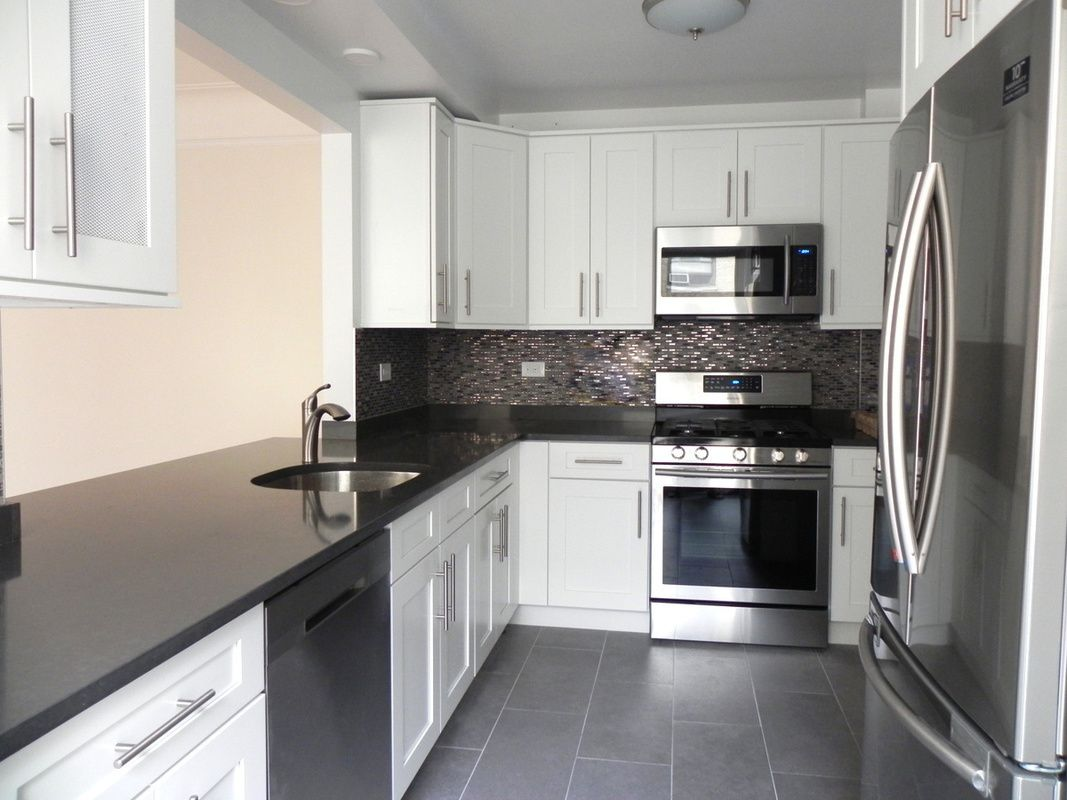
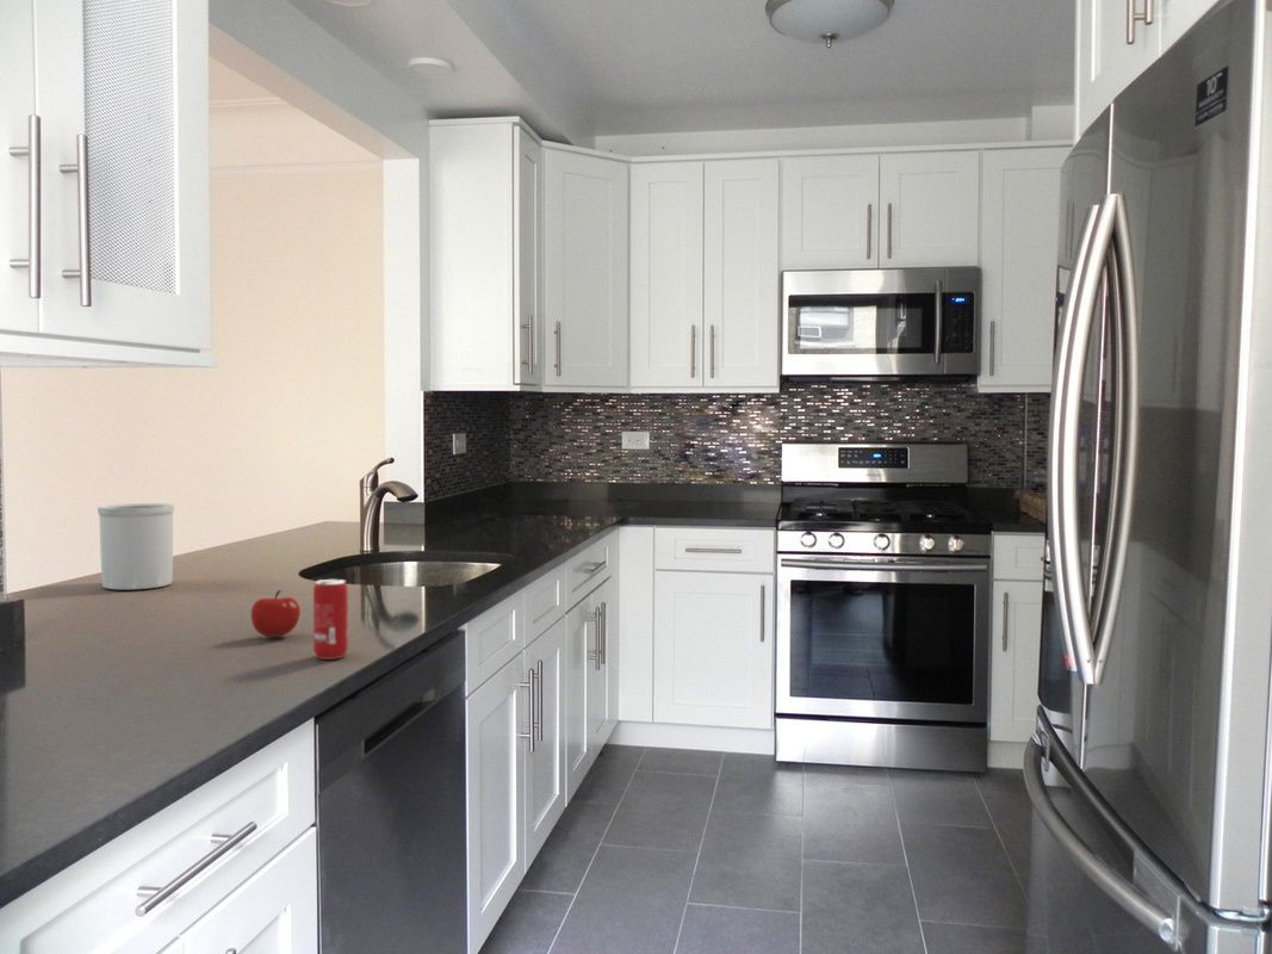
+ apple (275, 613)
+ utensil holder (137, 545)
+ beverage can (330, 618)
